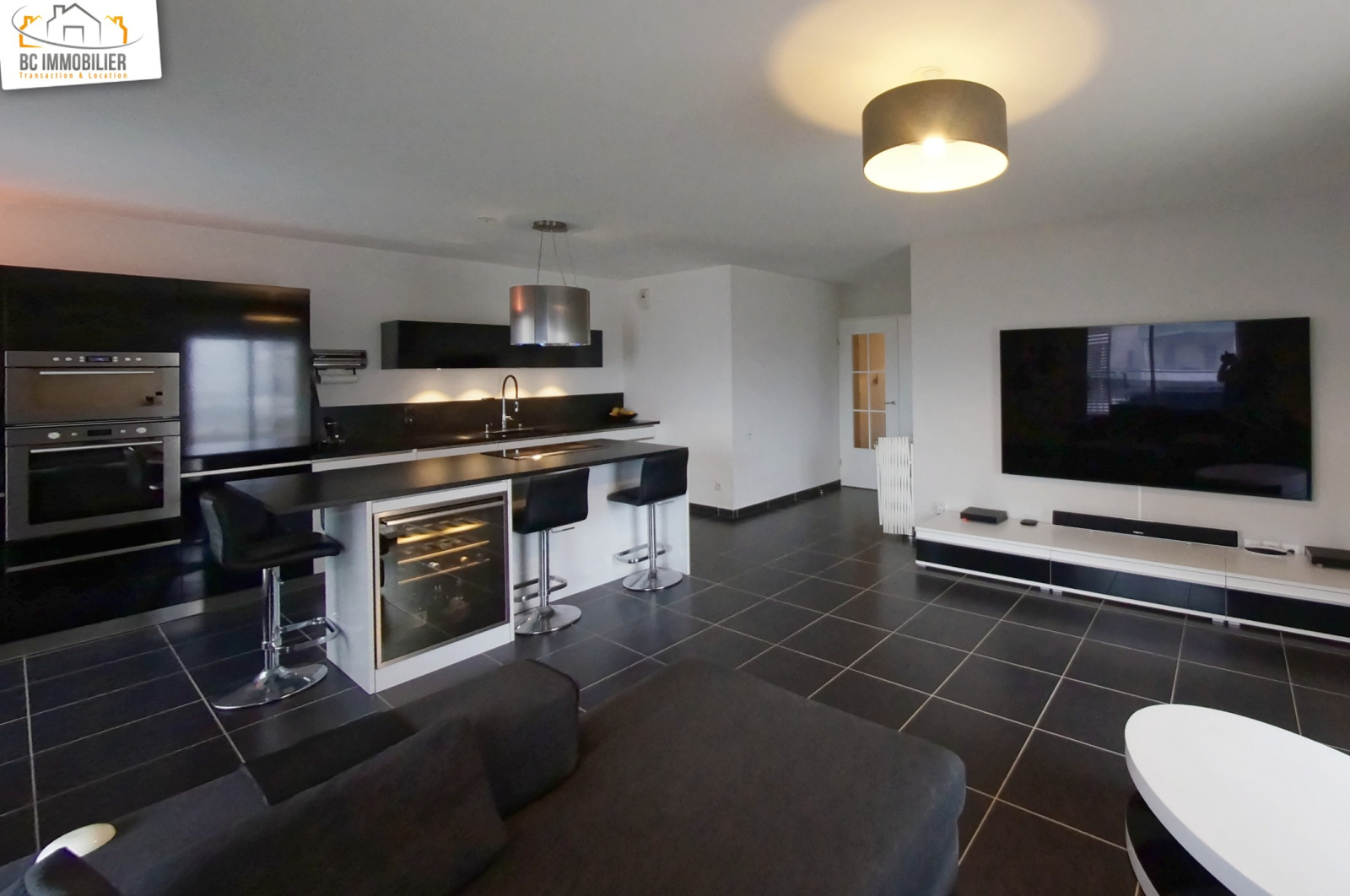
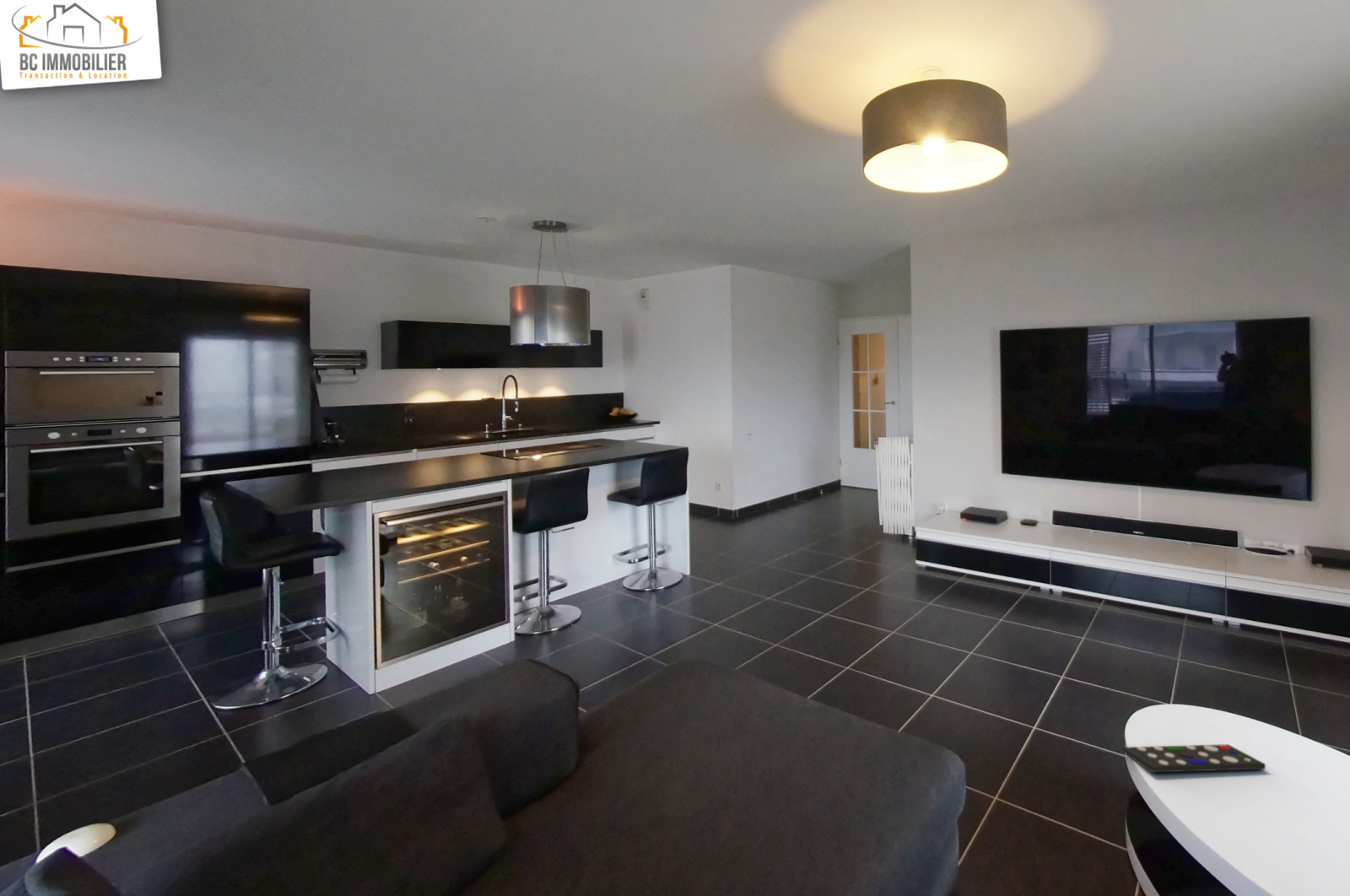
+ remote control (1191, 757)
